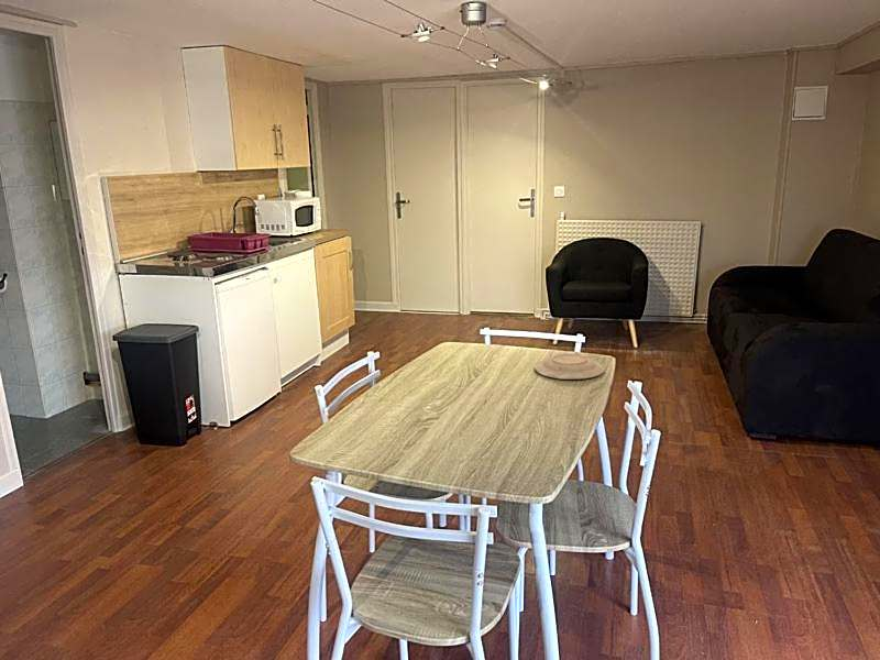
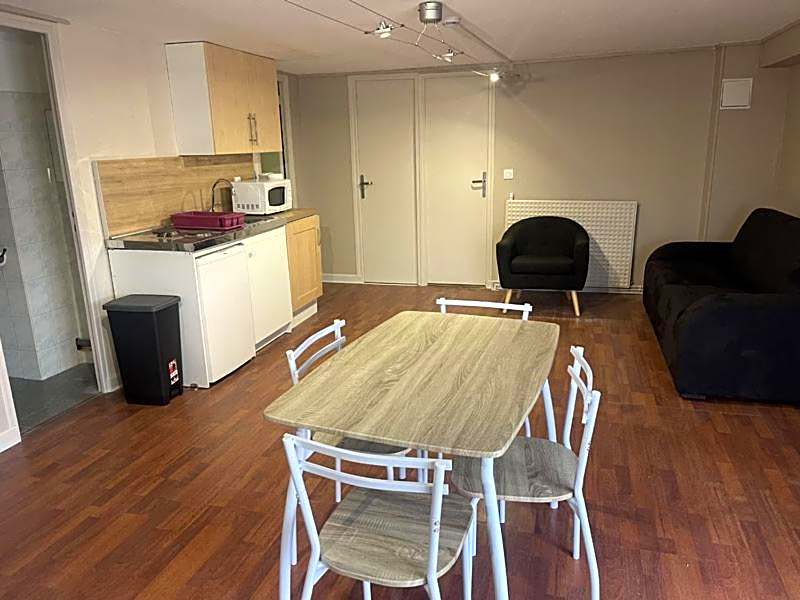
- plate (569, 363)
